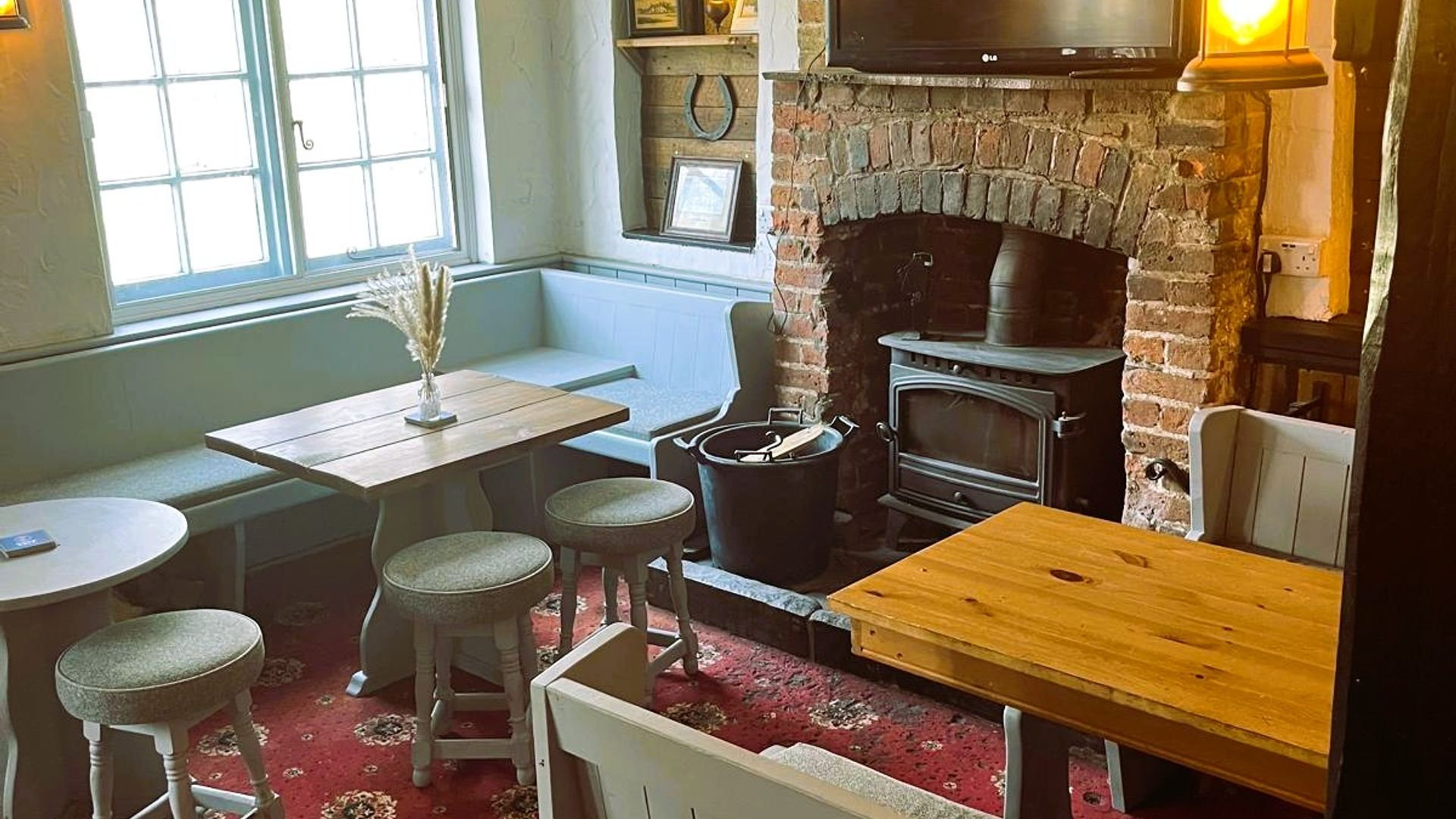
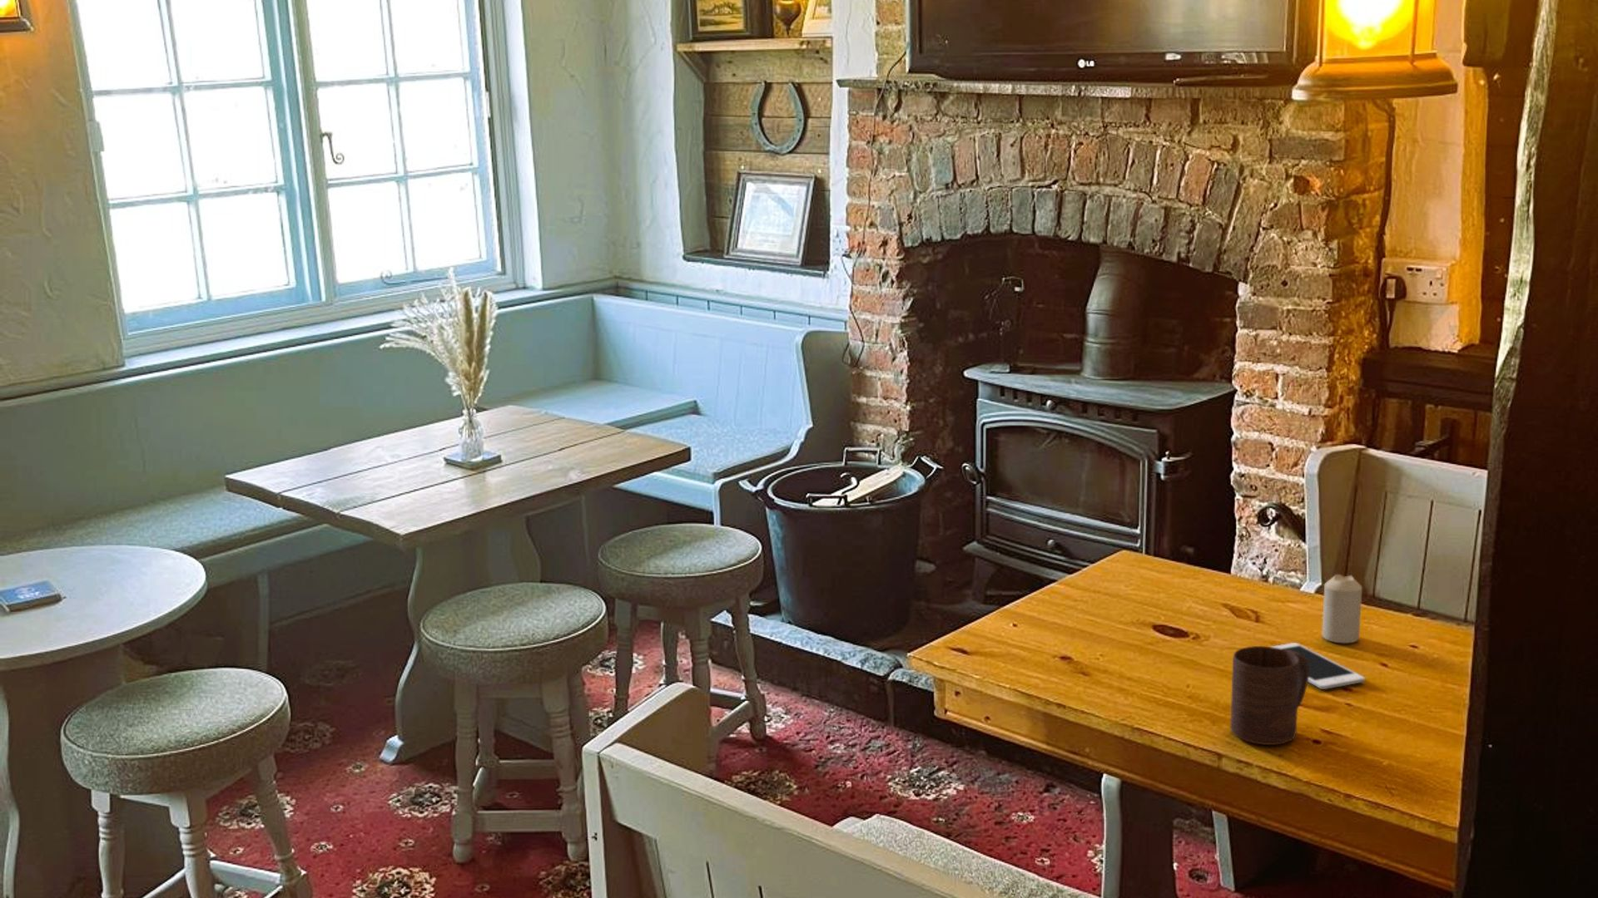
+ cell phone (1308, 666)
+ candle (1341, 607)
+ cup (1269, 692)
